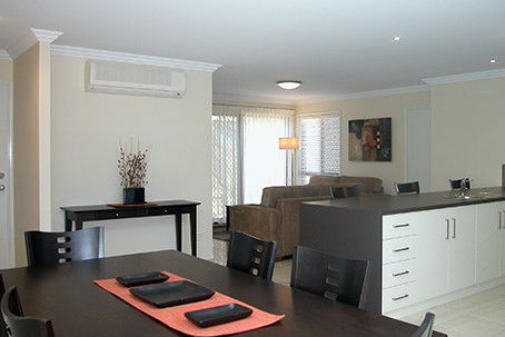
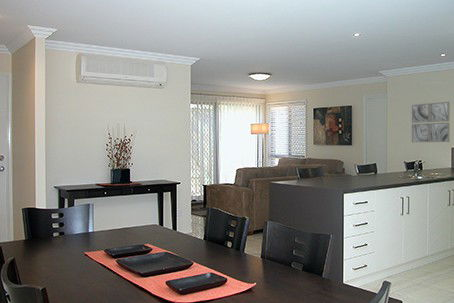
+ wall art (429, 123)
